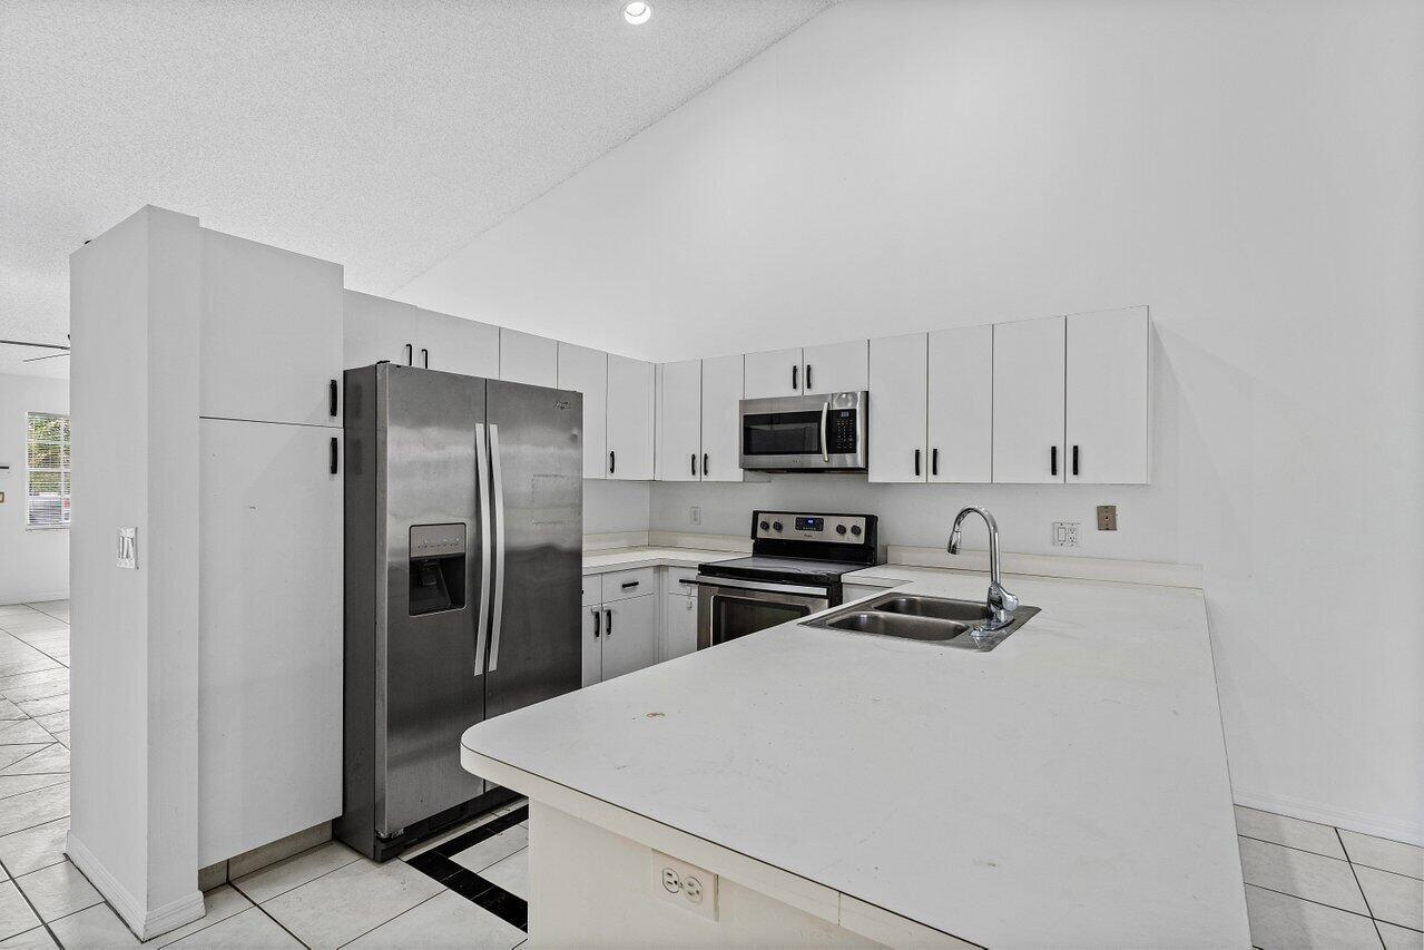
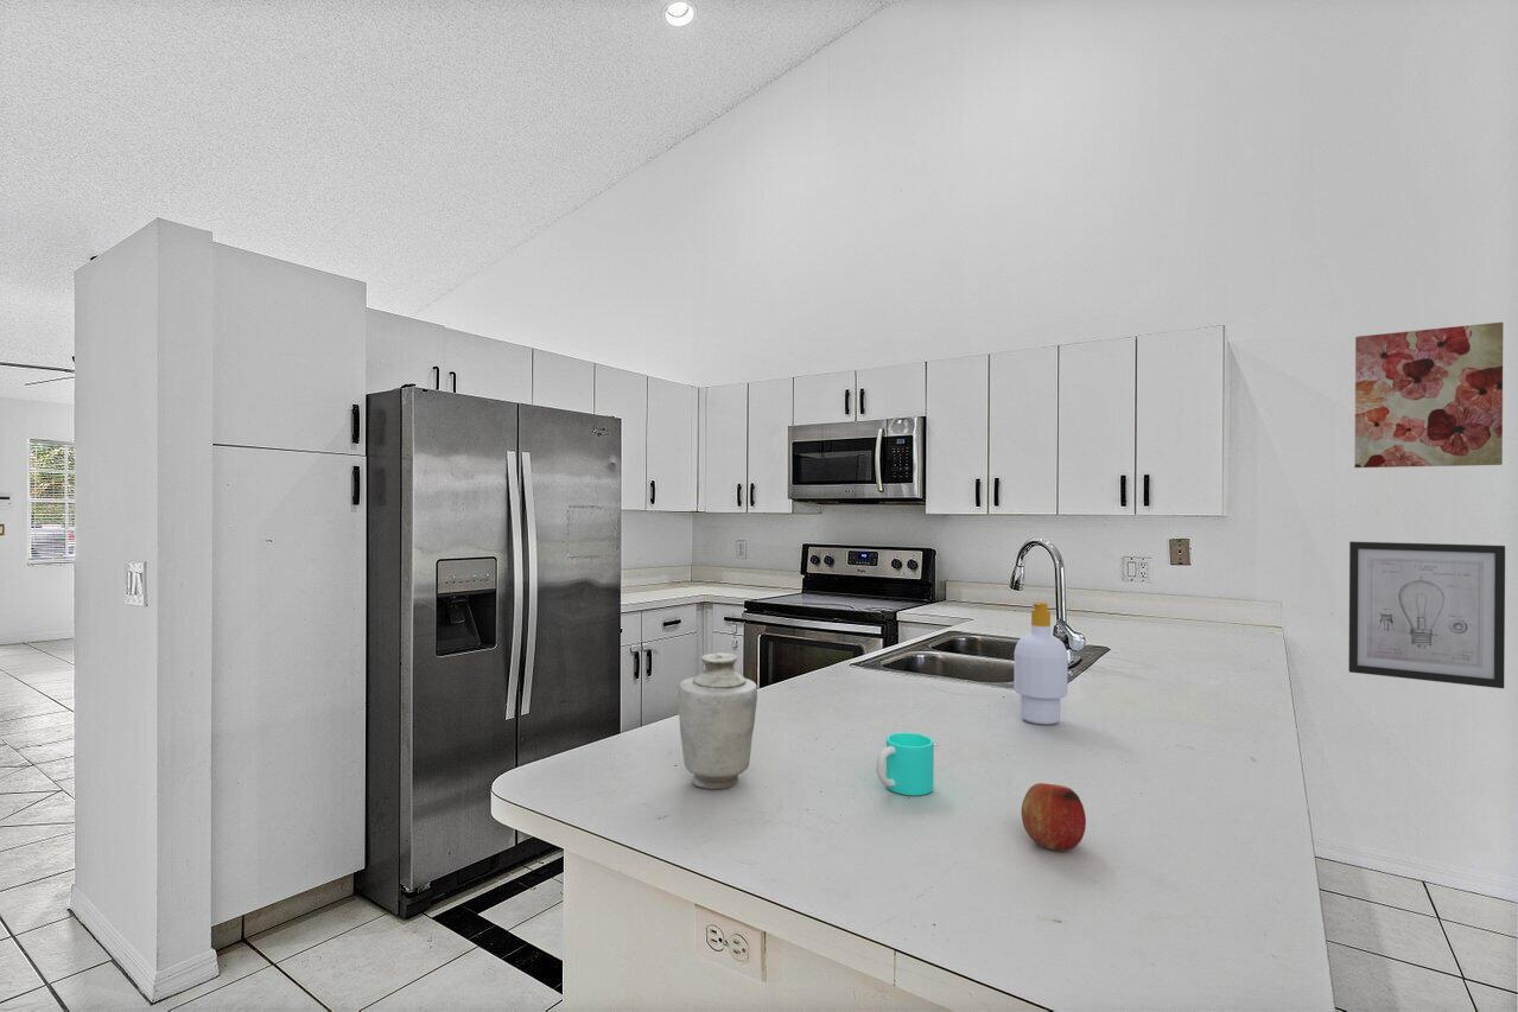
+ cup (902, 764)
+ soap bottle (1040, 661)
+ wall art (1423, 611)
+ wall art (1424, 397)
+ fruit (1053, 813)
+ vase (717, 718)
